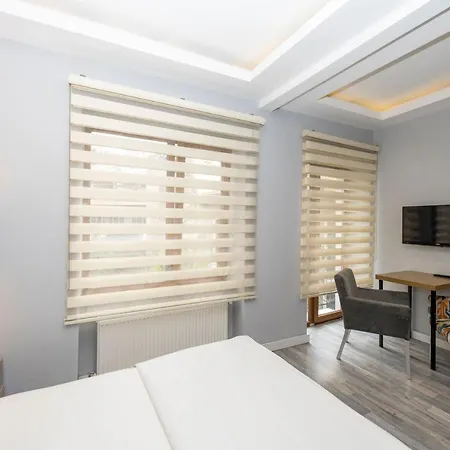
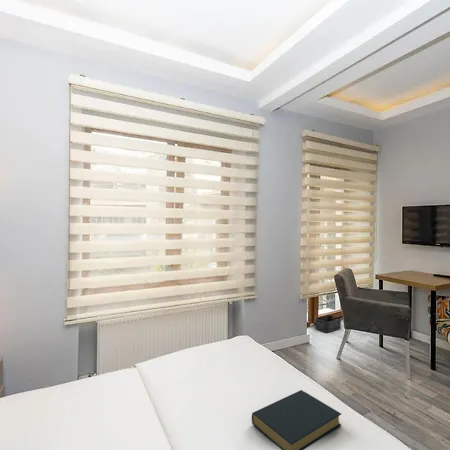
+ hardback book (296, 418)
+ storage bin (328, 323)
